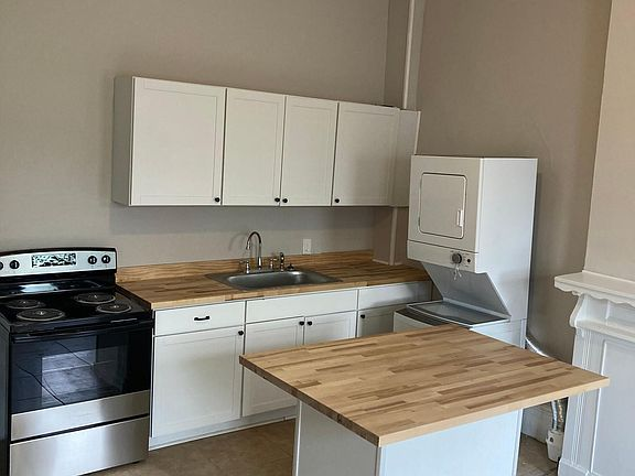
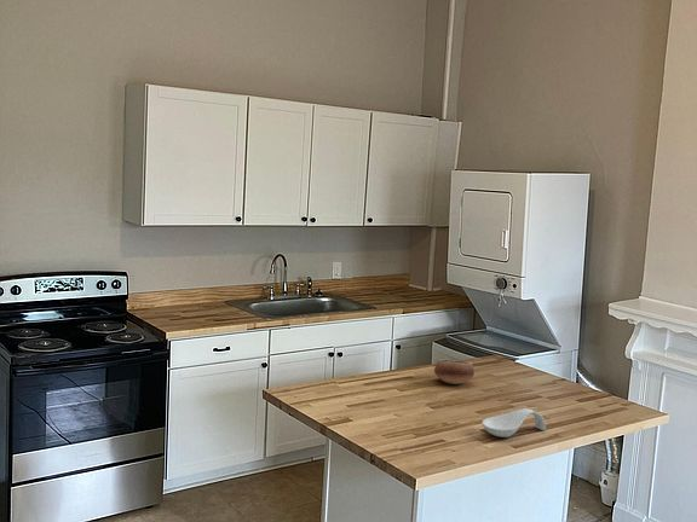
+ bowl (454, 371)
+ spoon rest (514, 422)
